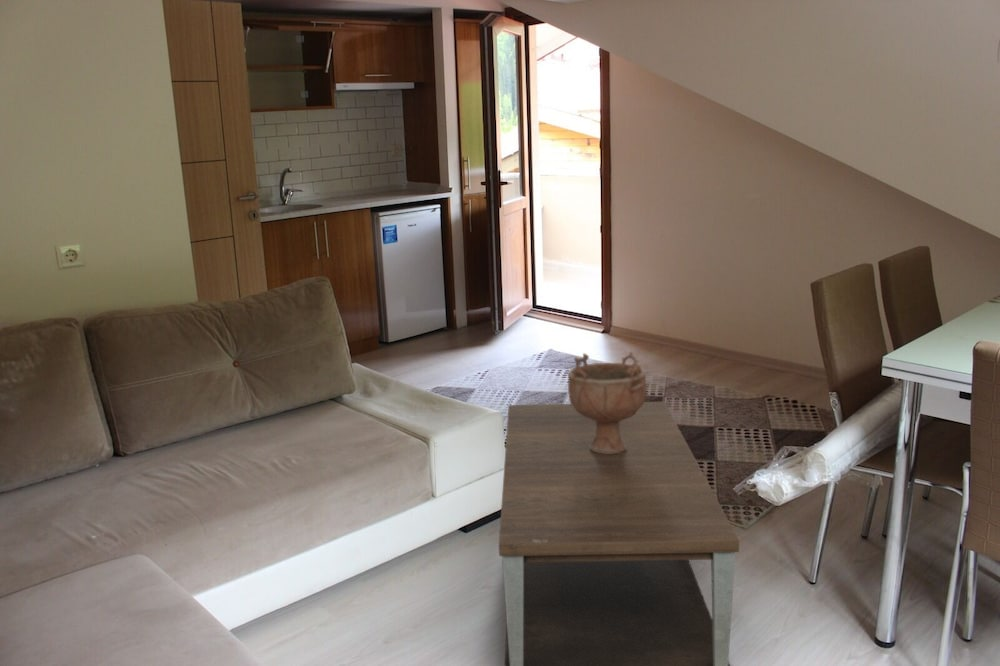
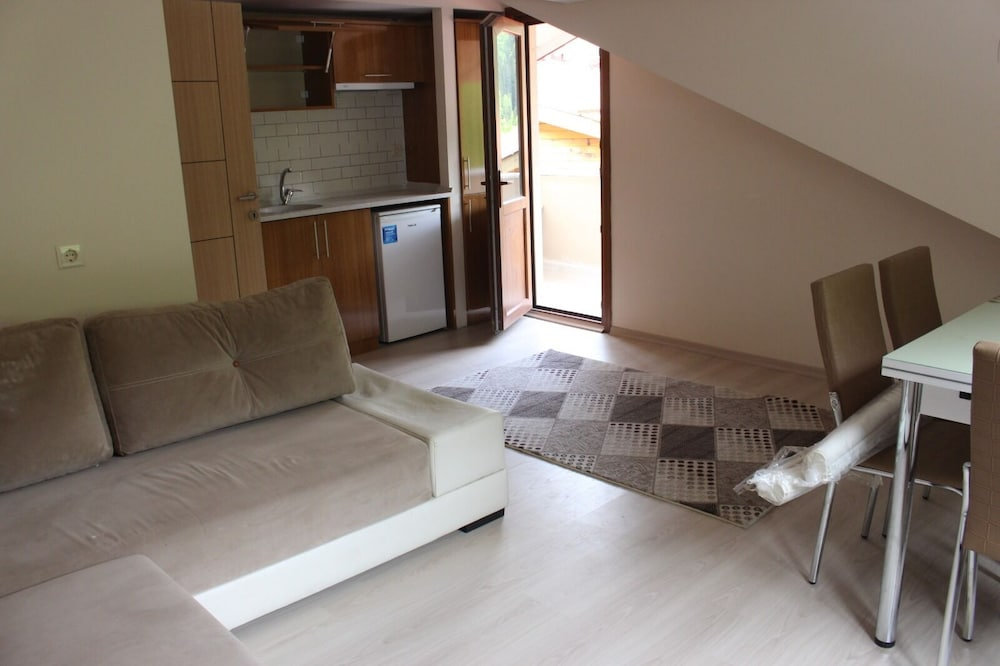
- decorative bowl (607, 403)
- coffee table (599, 531)
